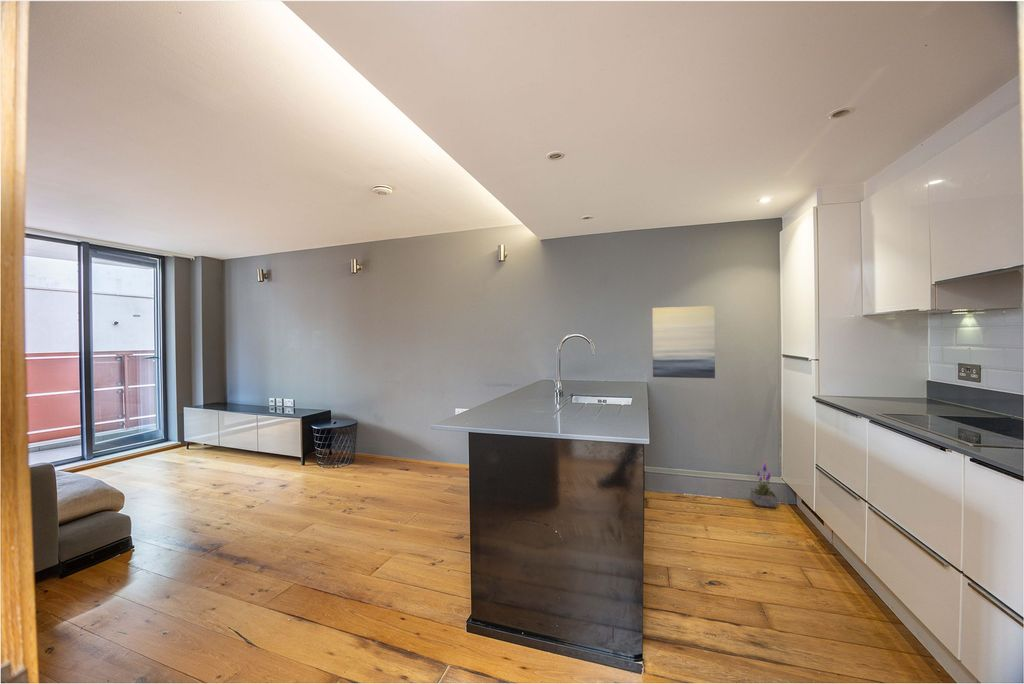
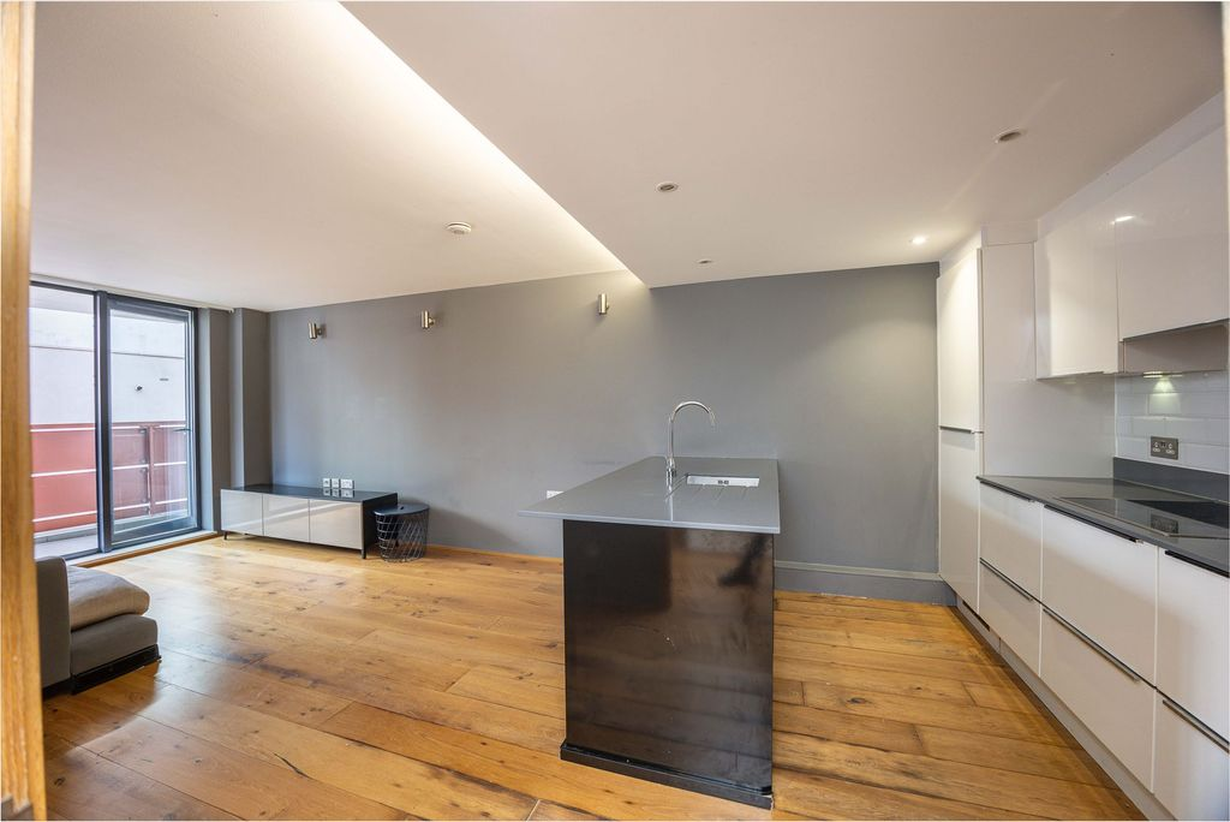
- wall art (682, 342)
- potted plant (763, 482)
